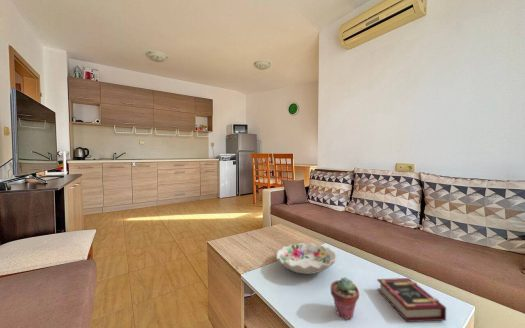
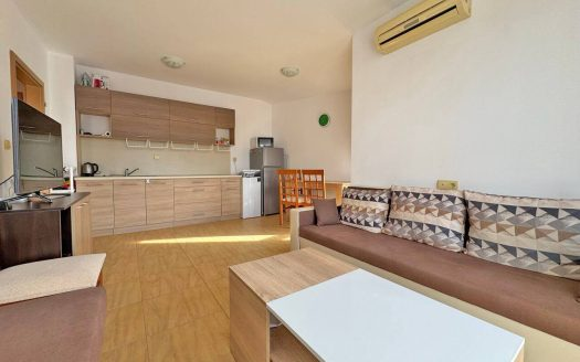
- decorative bowl (305, 258)
- potted succulent (344, 295)
- book (408, 297)
